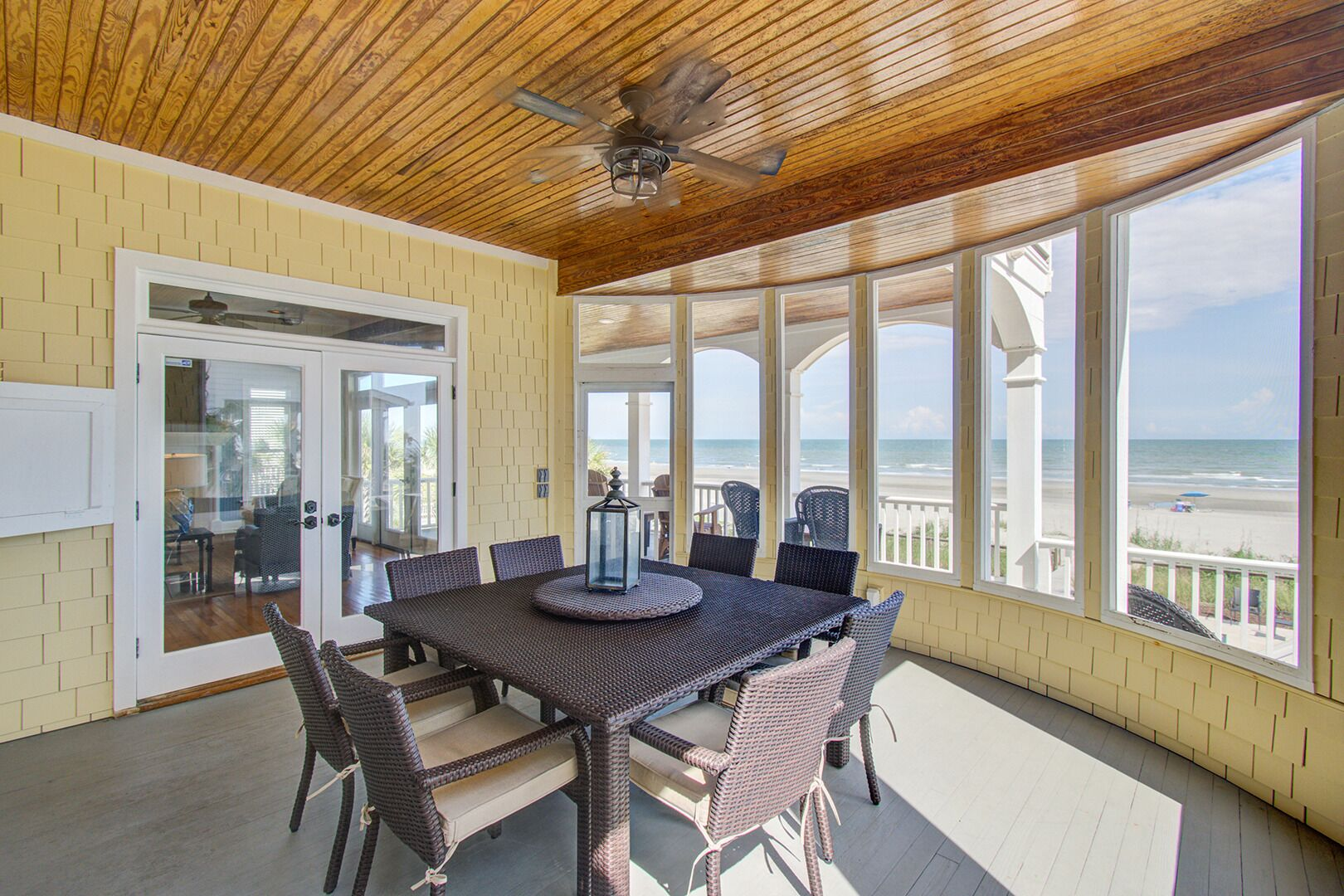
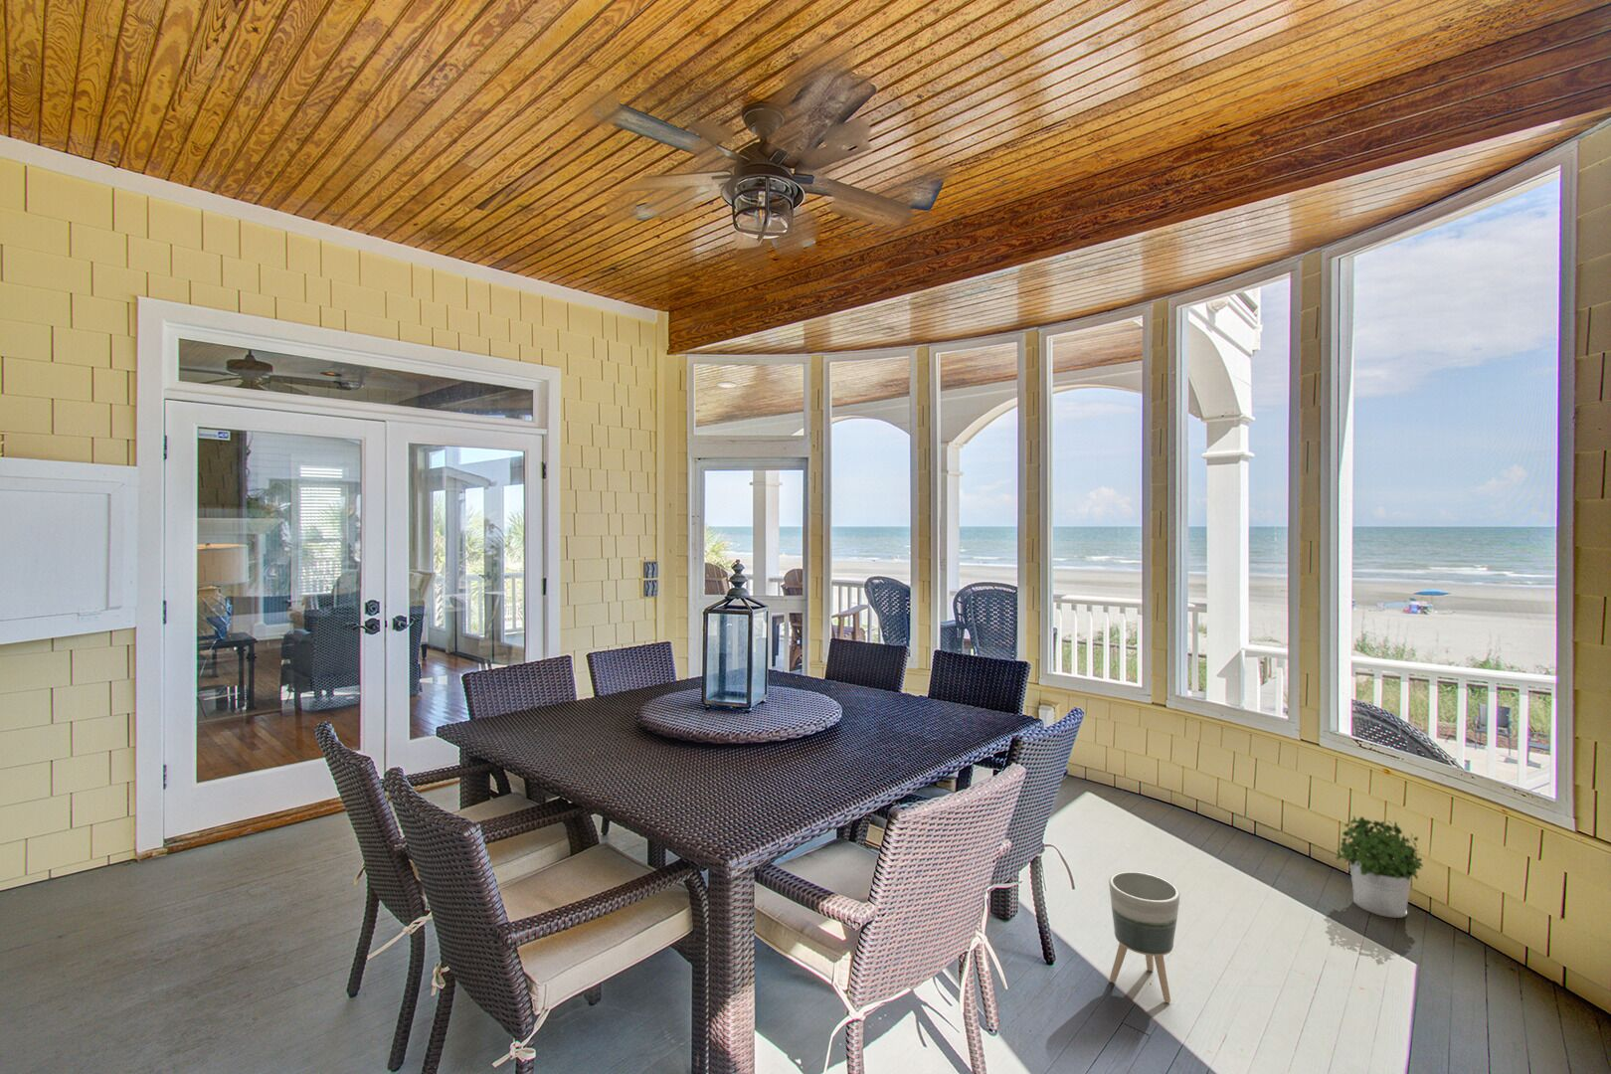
+ planter (1142, 935)
+ potted plant (1375, 862)
